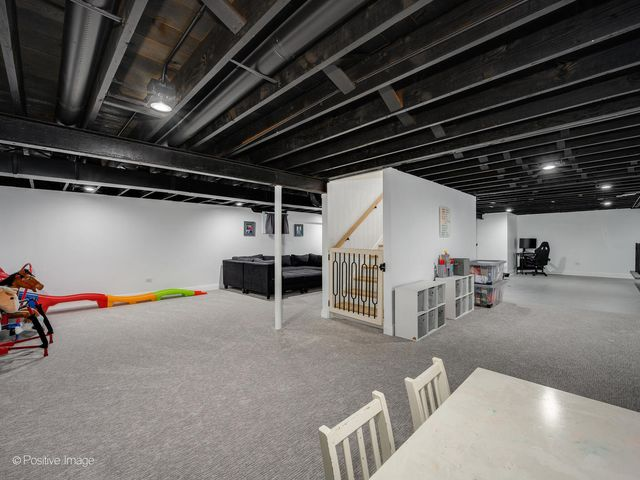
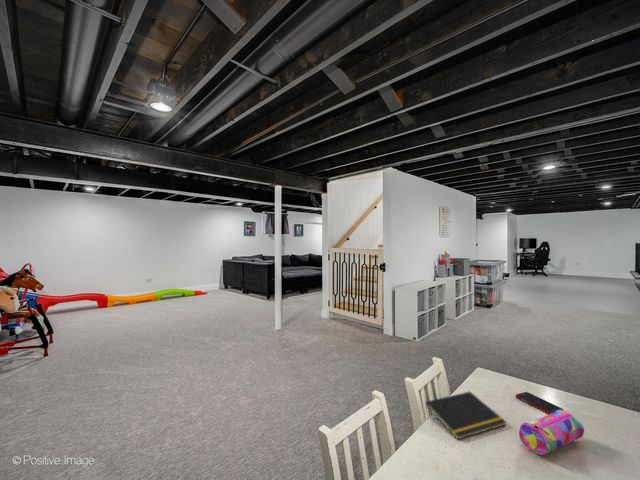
+ pencil case (551, 431)
+ cell phone (538, 402)
+ notepad (464, 412)
